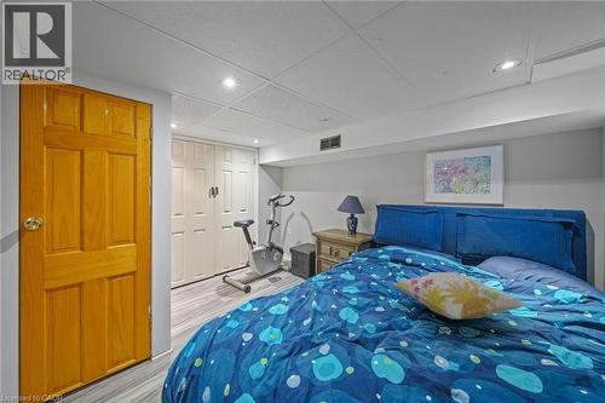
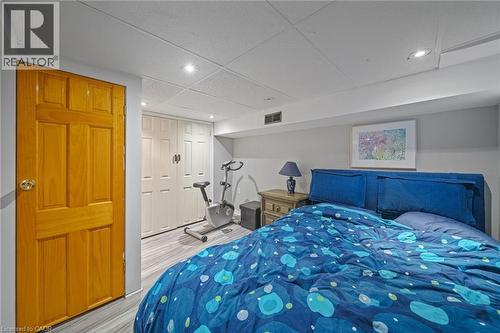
- decorative pillow (451, 293)
